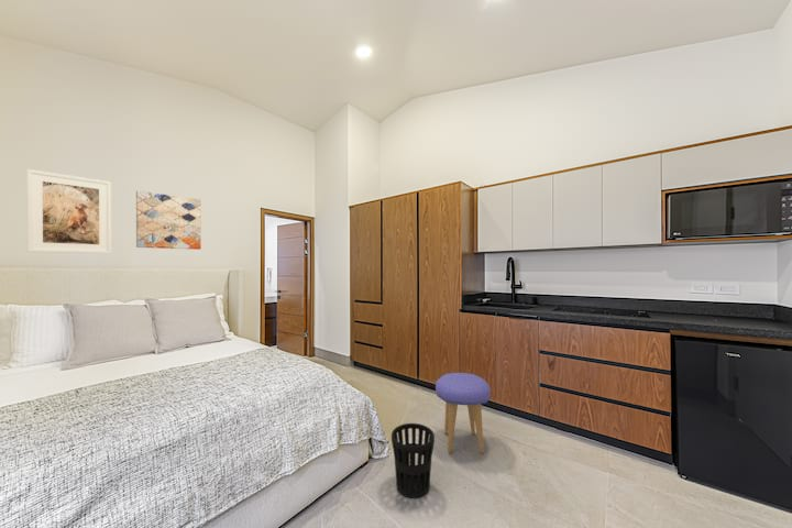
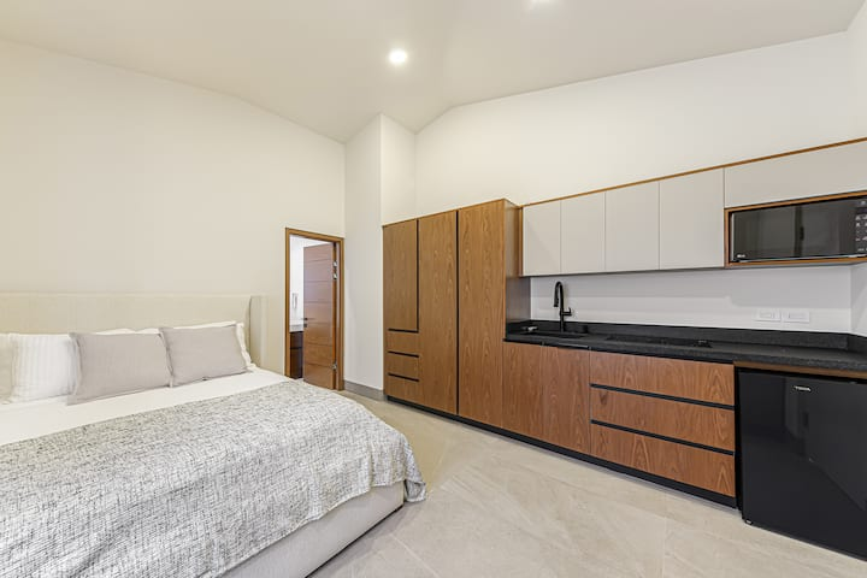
- stool (457, 408)
- wall art (169, 221)
- wastebasket (413, 459)
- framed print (72, 215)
